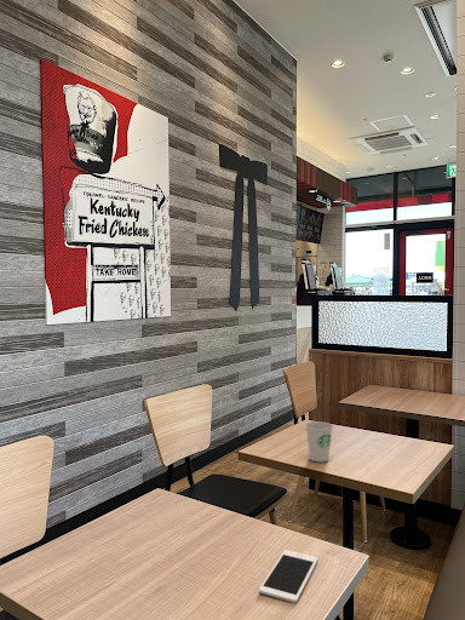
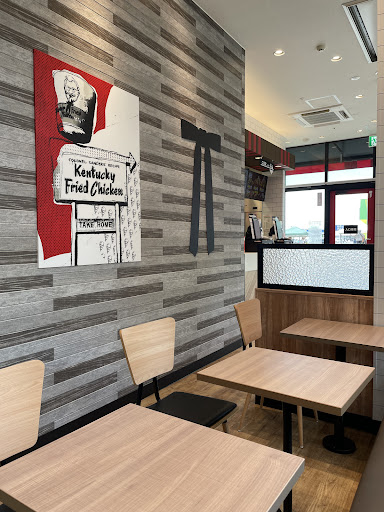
- paper cup (318, 441)
- cell phone (289, 574)
